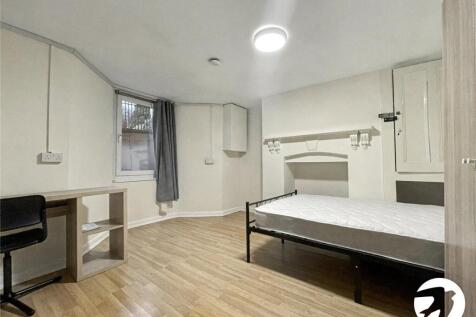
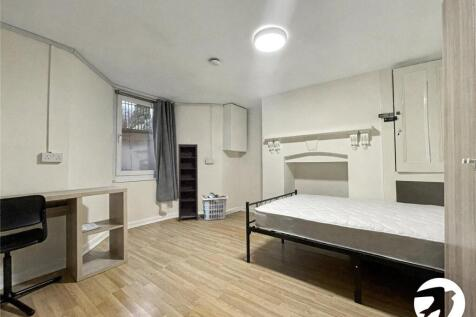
+ clothes hamper (214, 205)
+ bookcase (188, 181)
